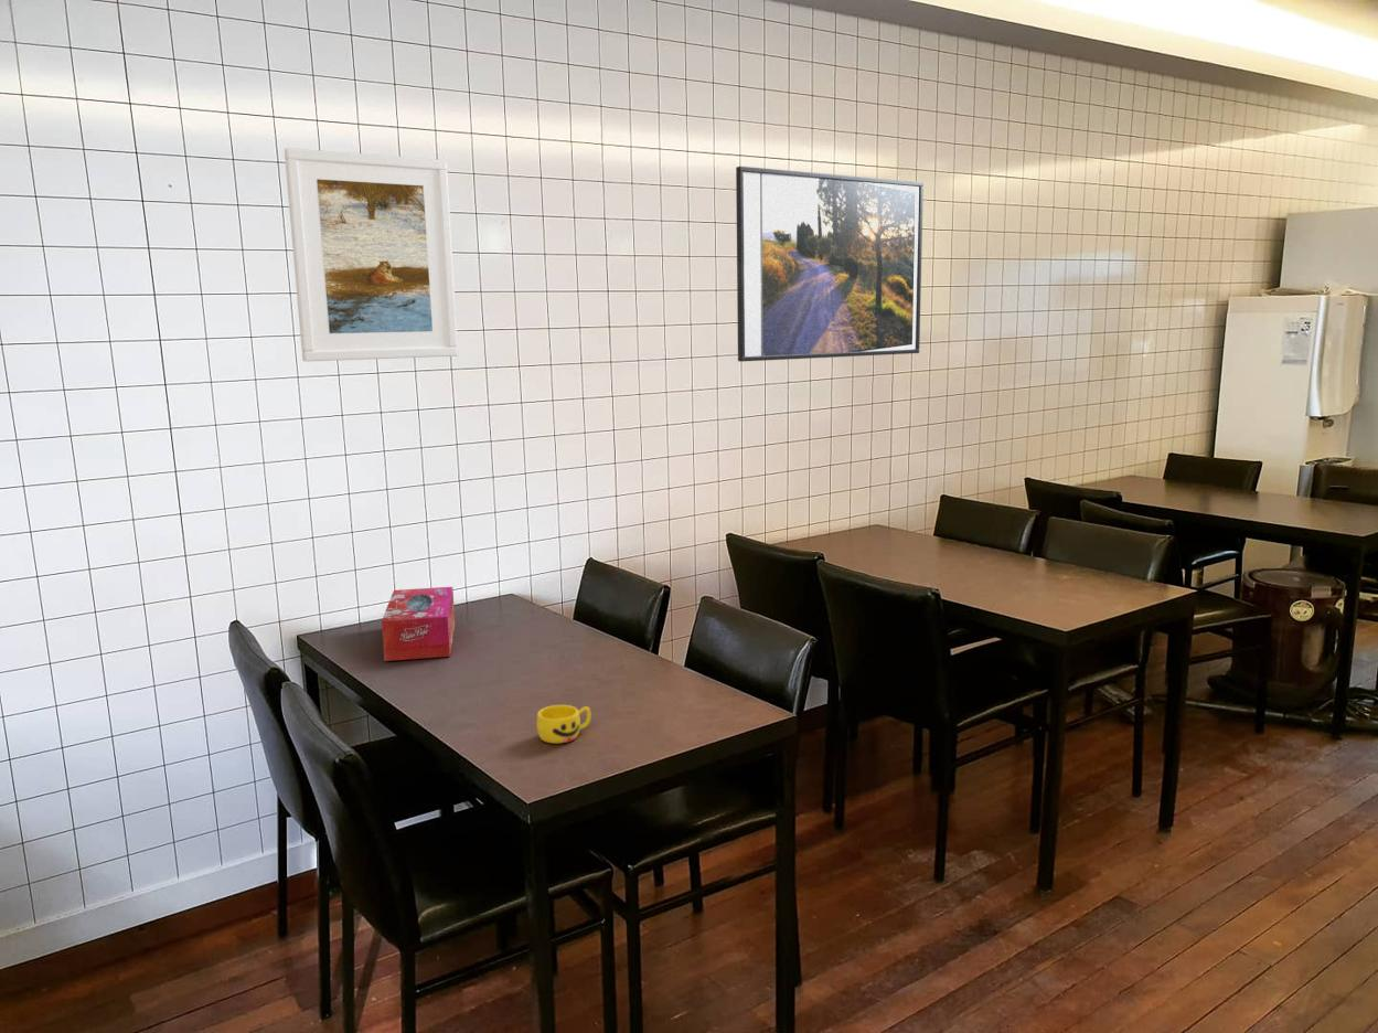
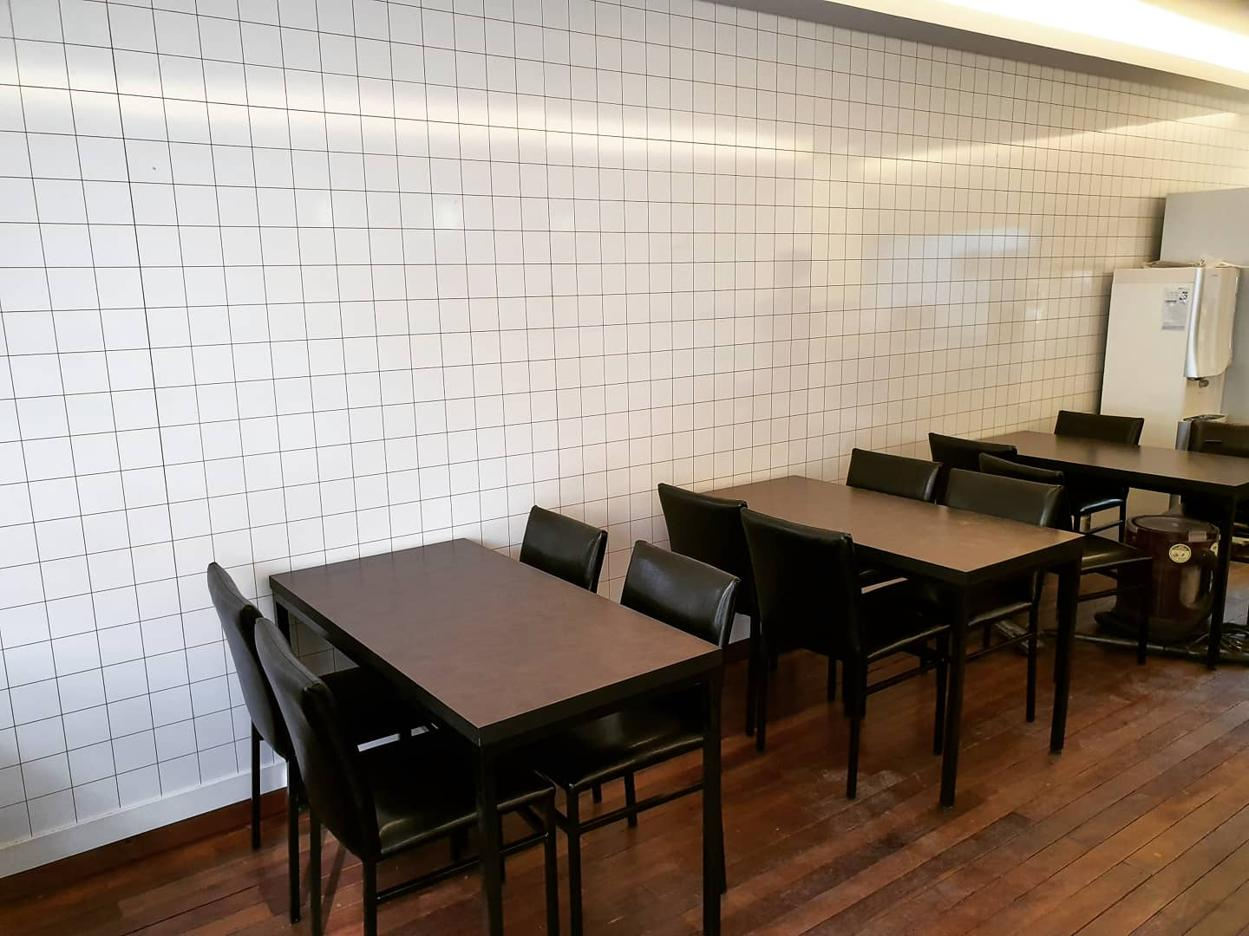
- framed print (376, 258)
- cup (565, 723)
- tissue box (420, 621)
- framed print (834, 267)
